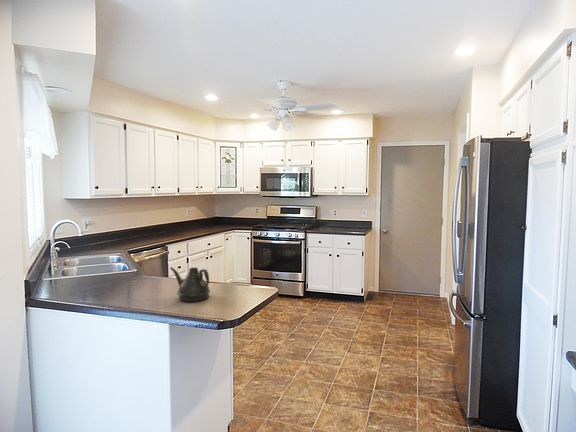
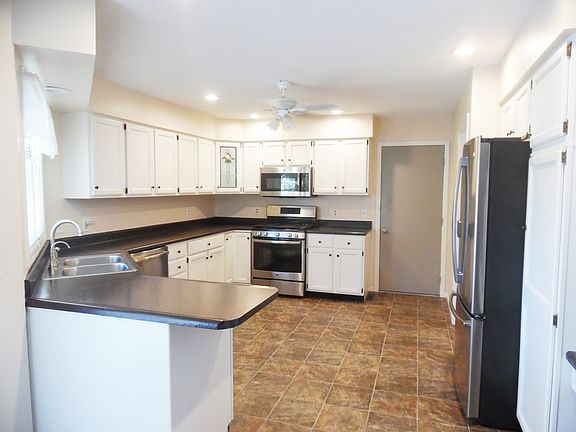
- teapot (189, 282)
